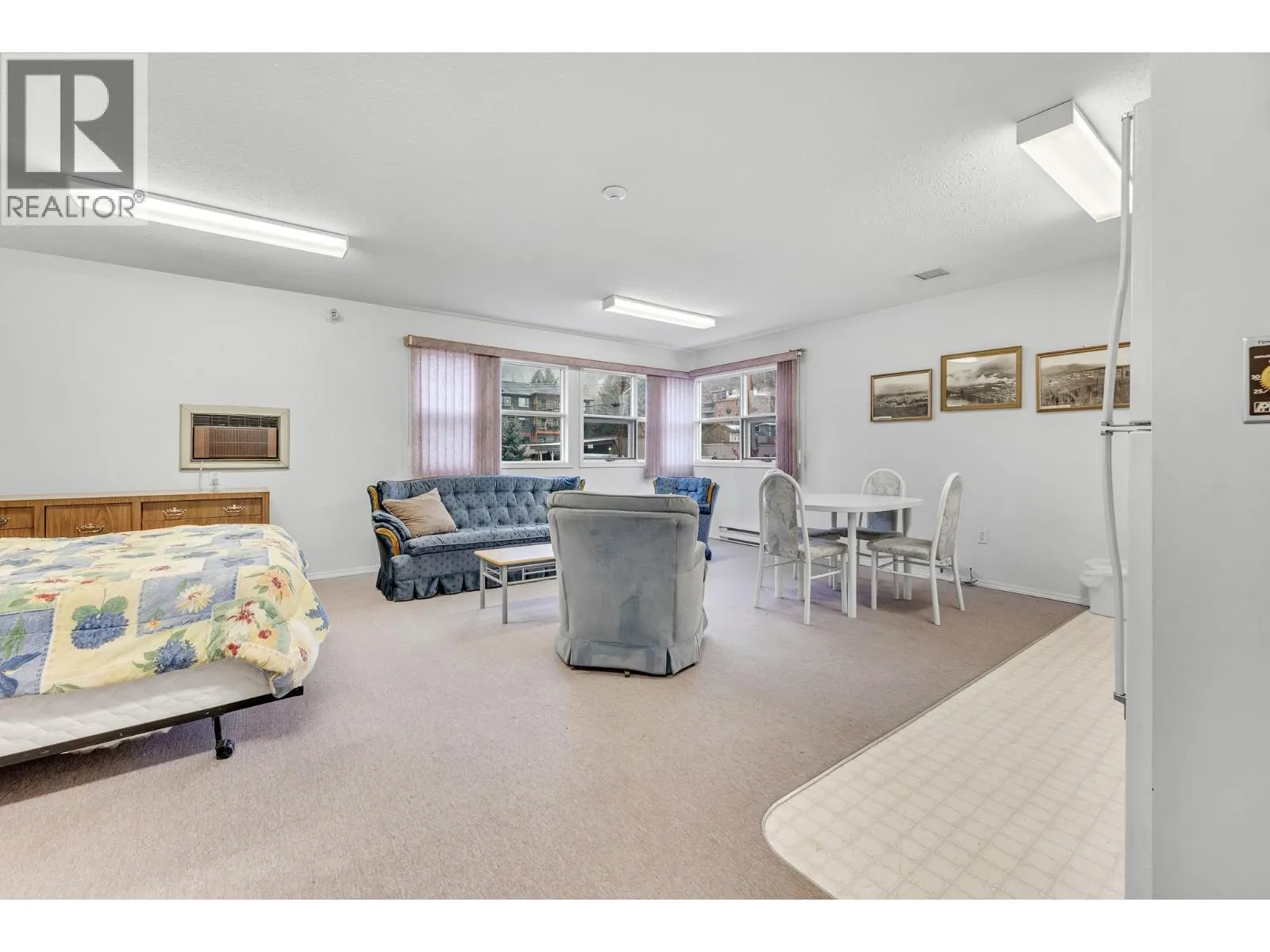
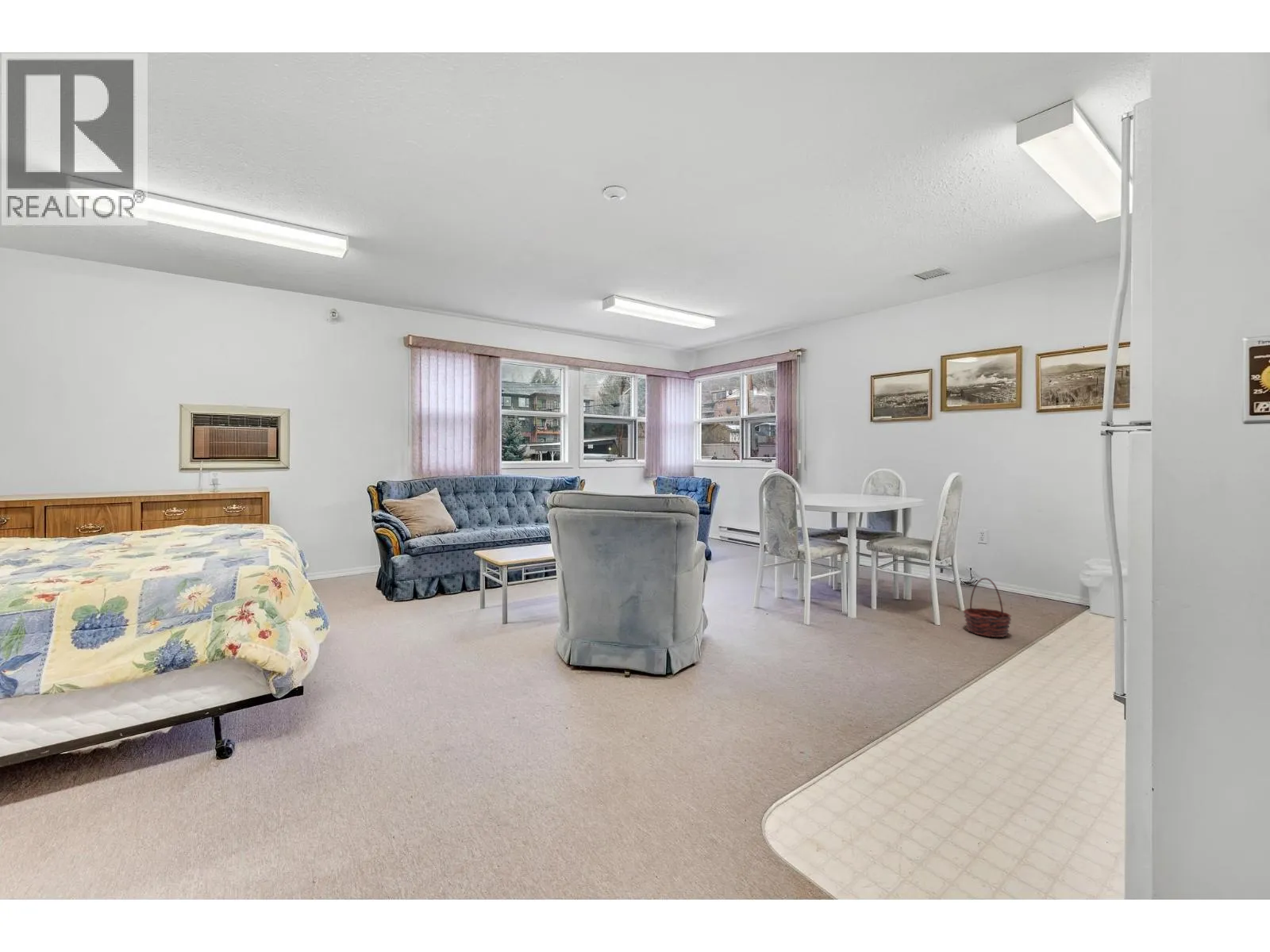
+ basket (986, 608)
